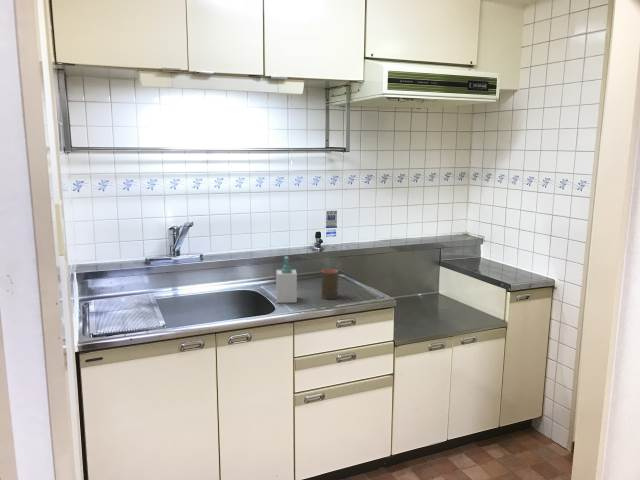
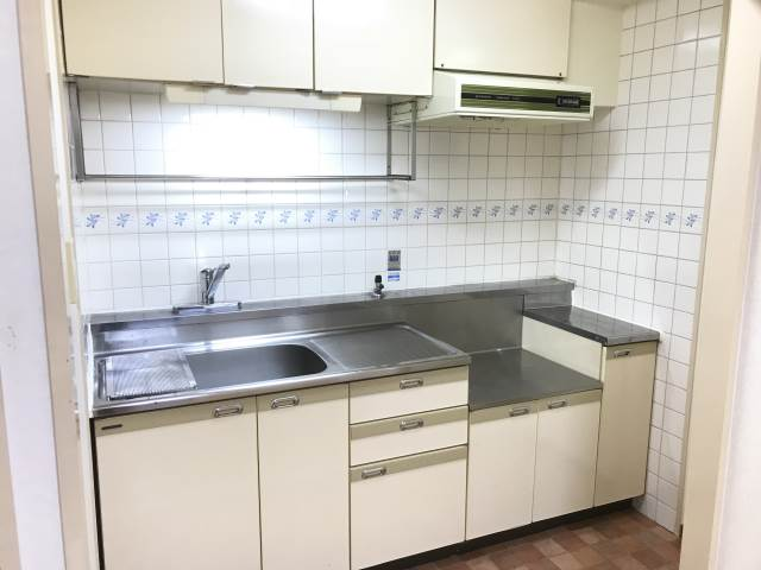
- cup (329, 284)
- soap bottle (286, 278)
